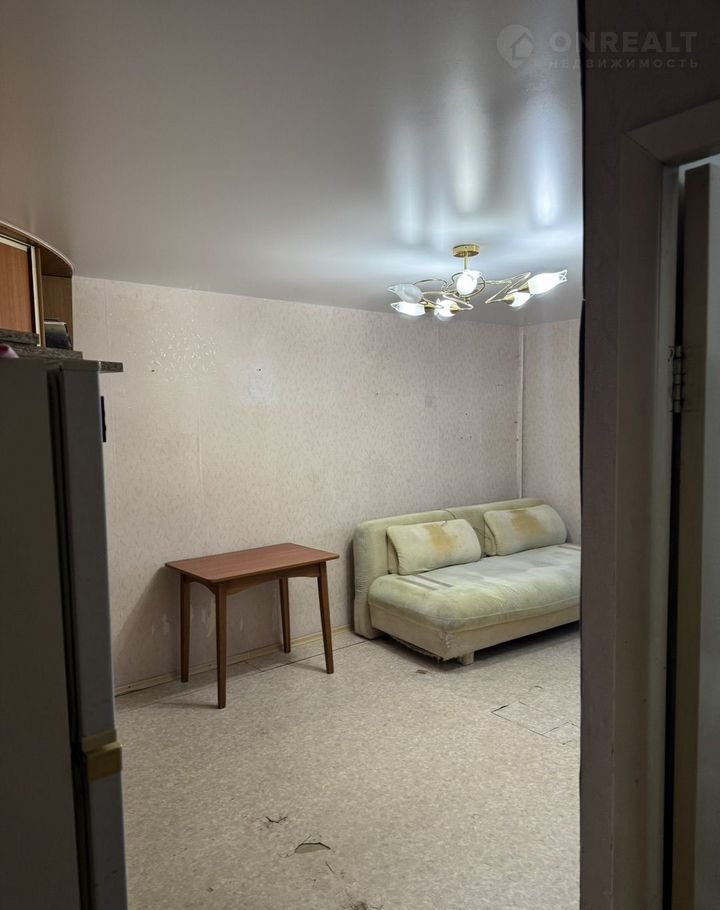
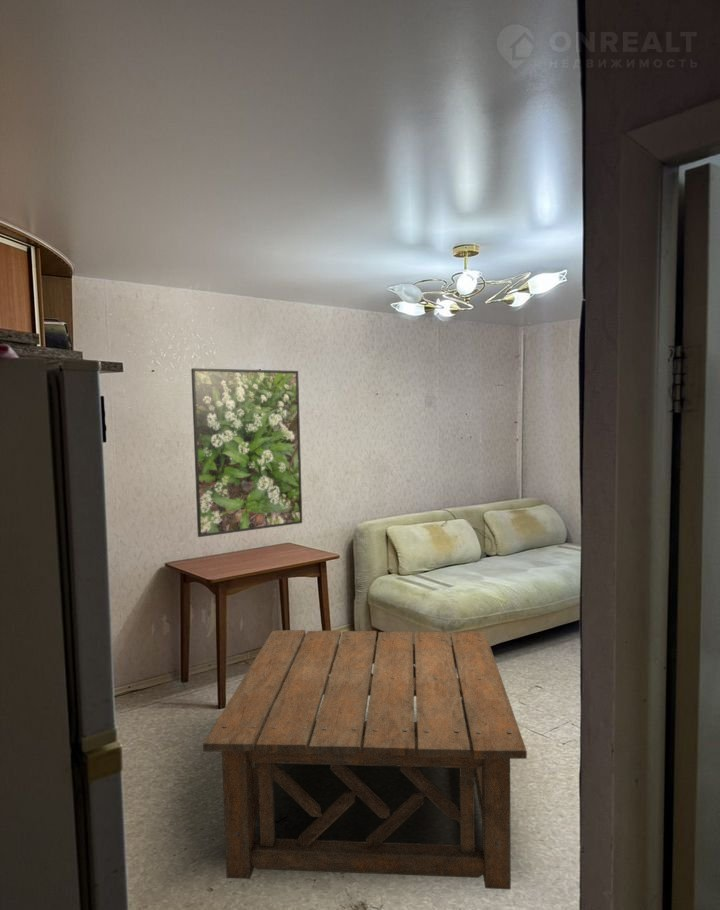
+ coffee table (372, 738)
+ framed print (250, 450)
